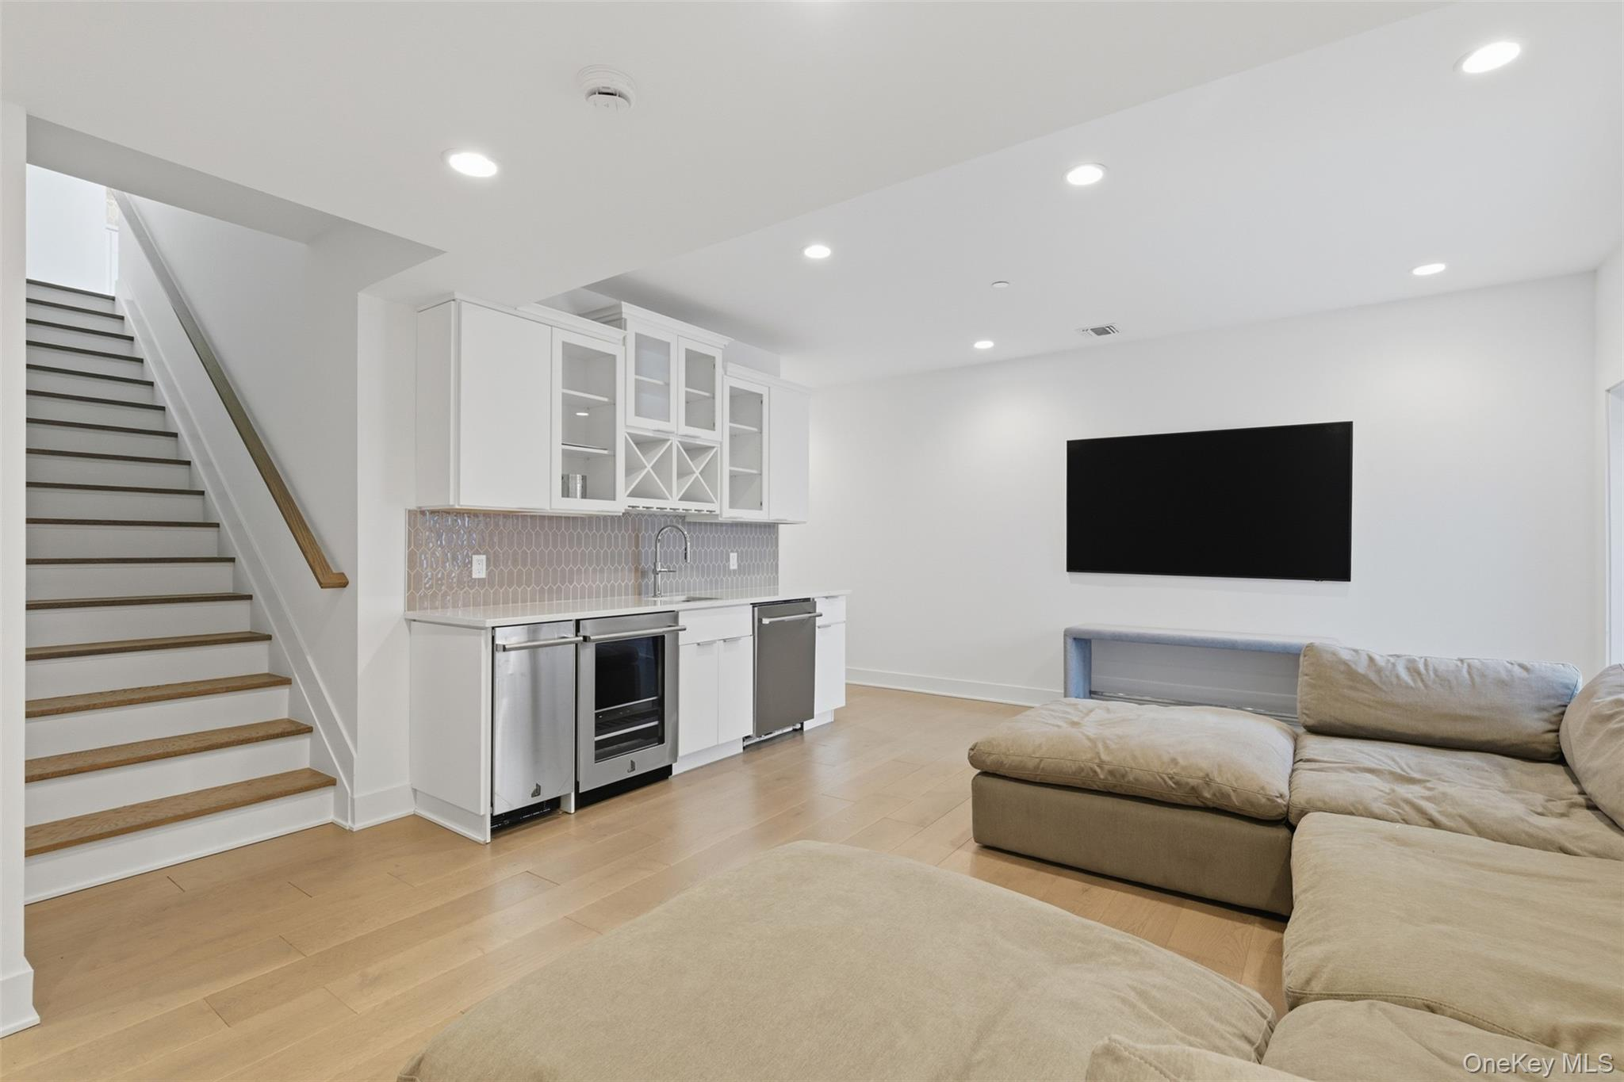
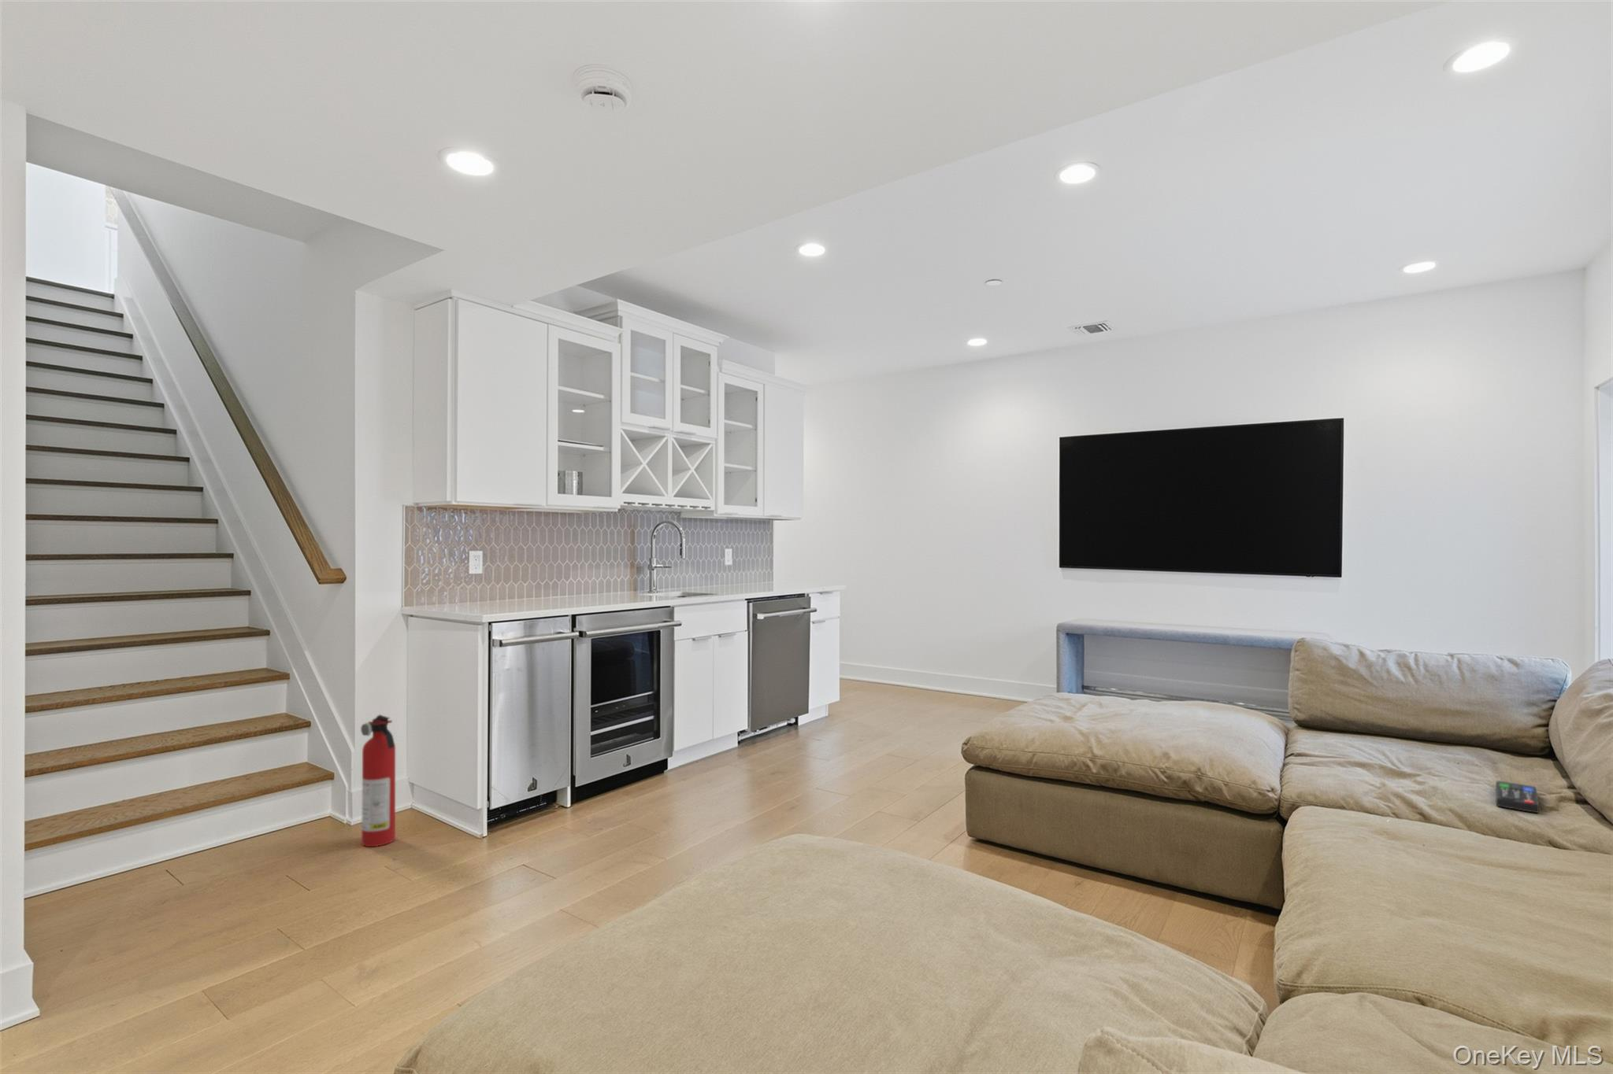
+ remote control (1516, 796)
+ fire extinguisher (380, 778)
